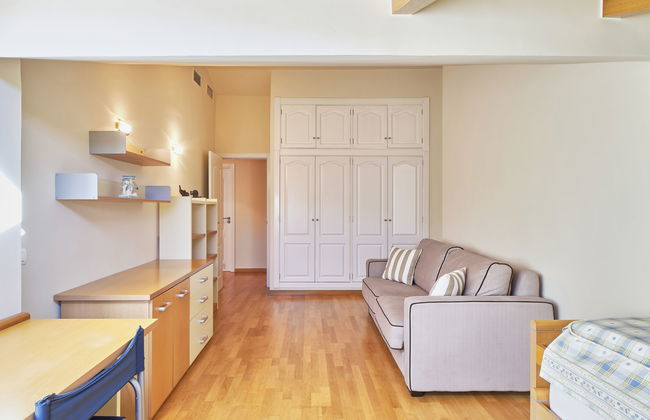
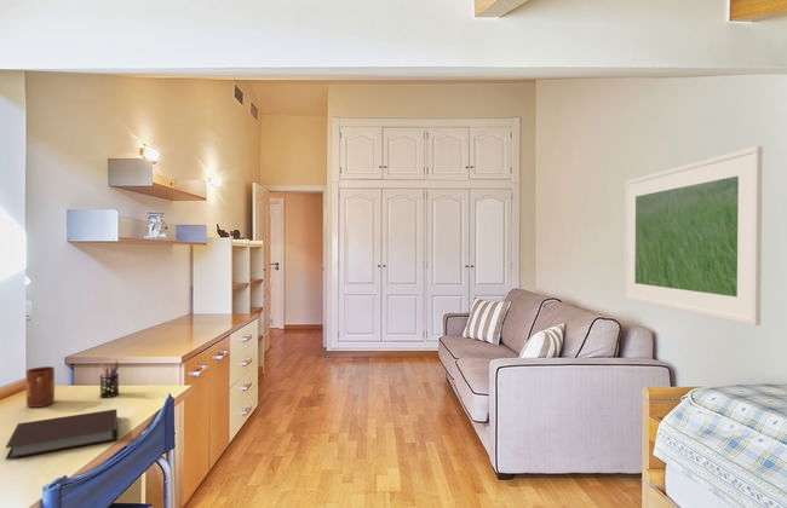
+ notebook (67, 431)
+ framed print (678, 238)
+ pen holder (111, 377)
+ mug (40, 387)
